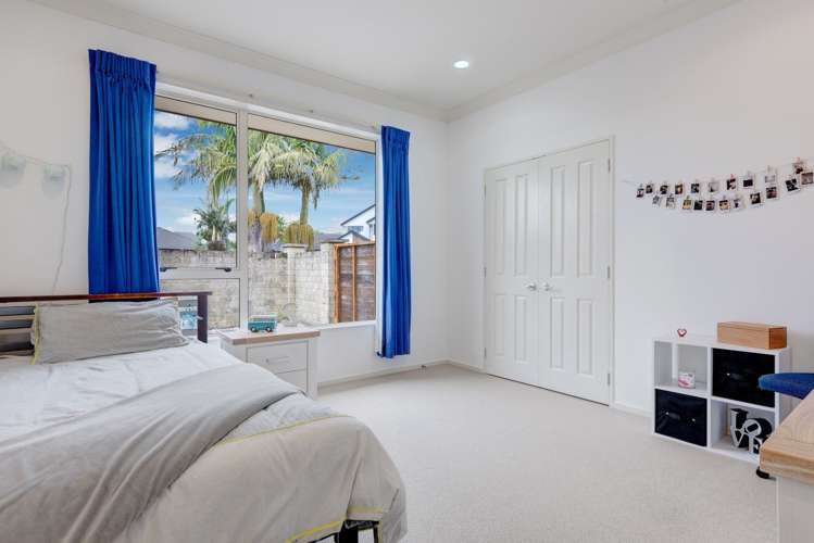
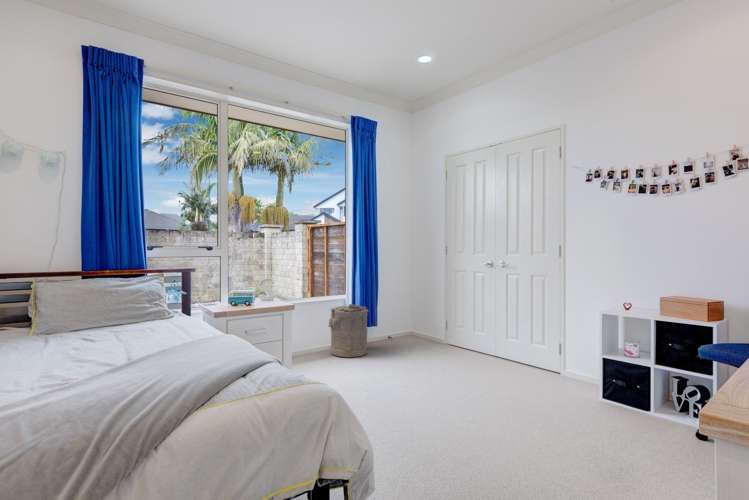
+ laundry hamper (347, 328)
